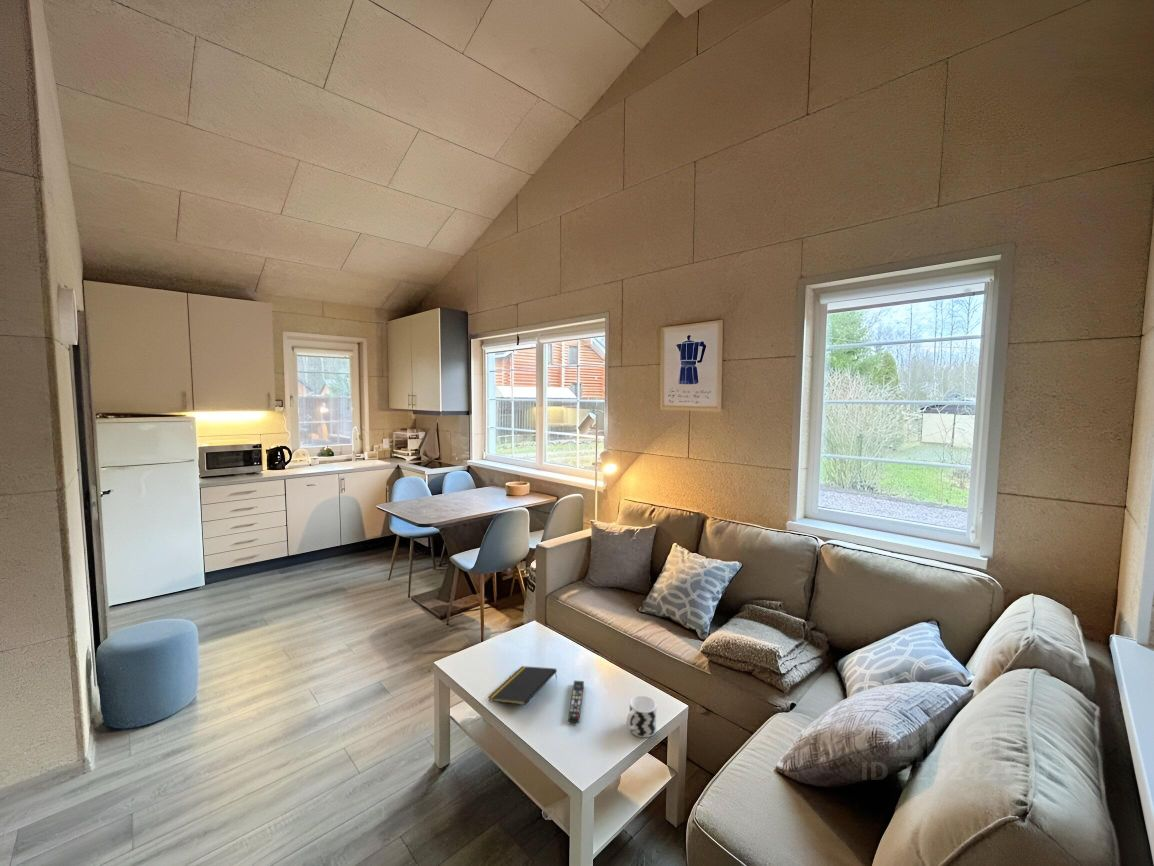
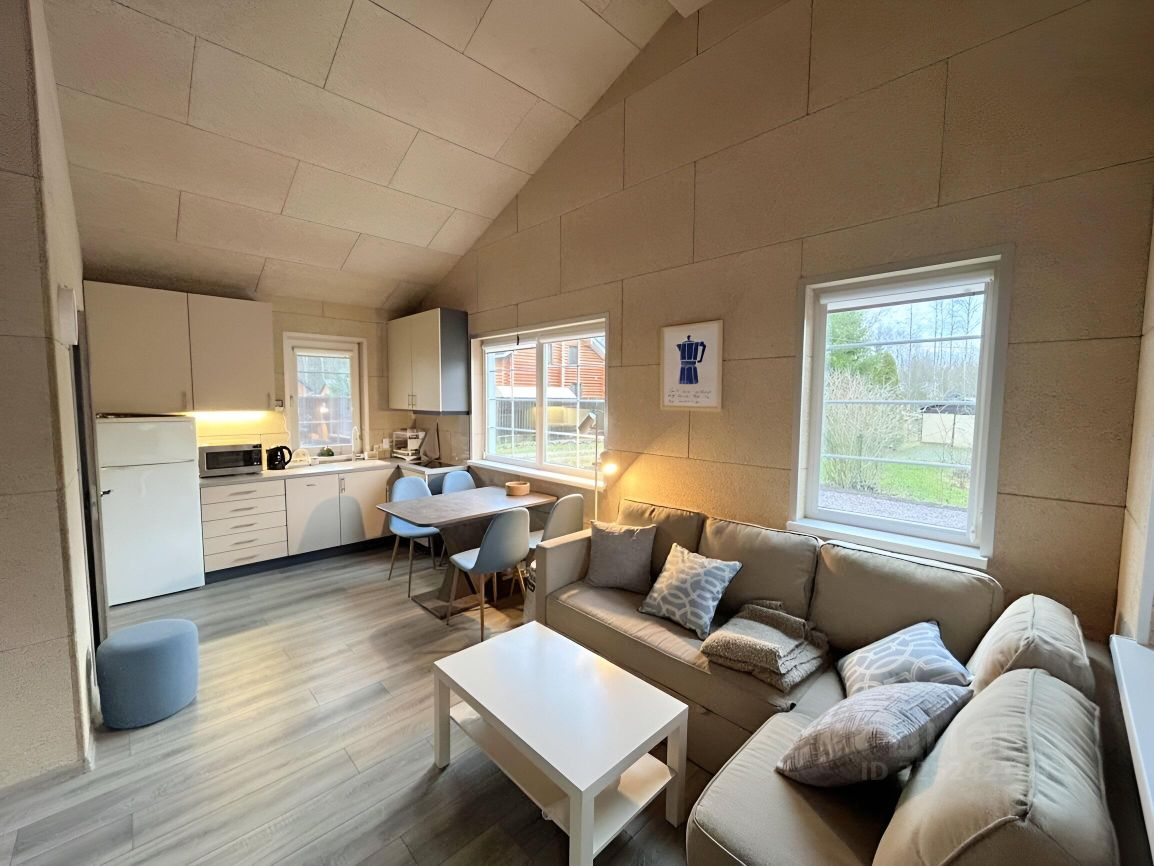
- remote control (576, 700)
- cup (639, 717)
- notepad (523, 684)
